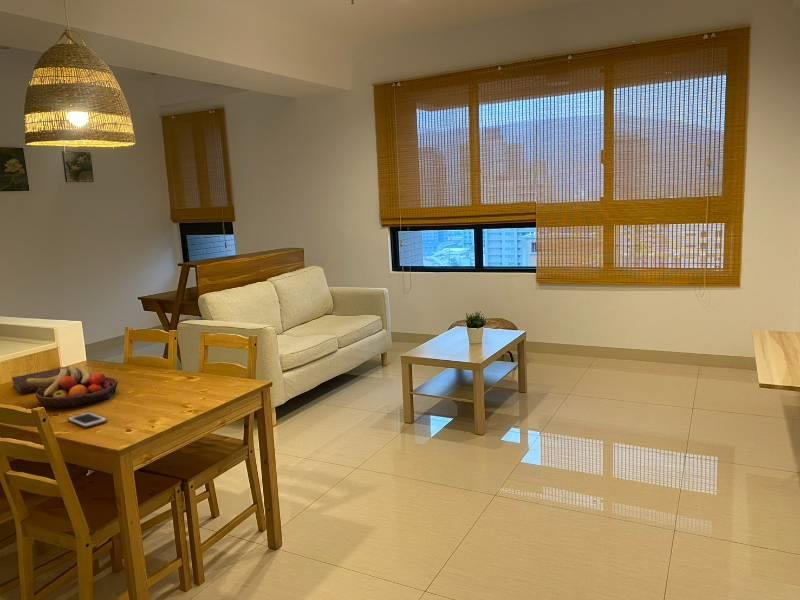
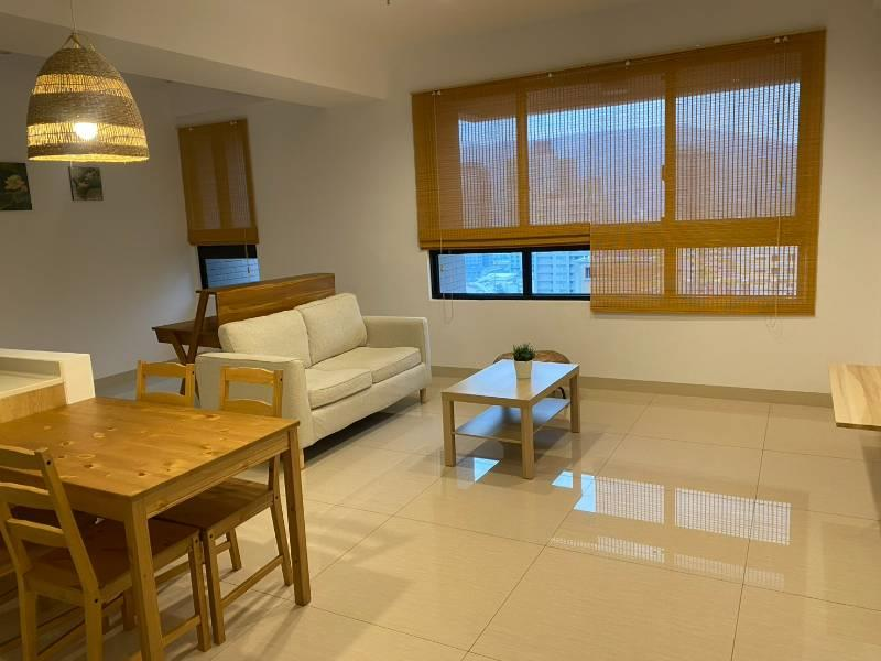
- book (46, 377)
- fruit bowl (76, 383)
- cell phone (87, 419)
